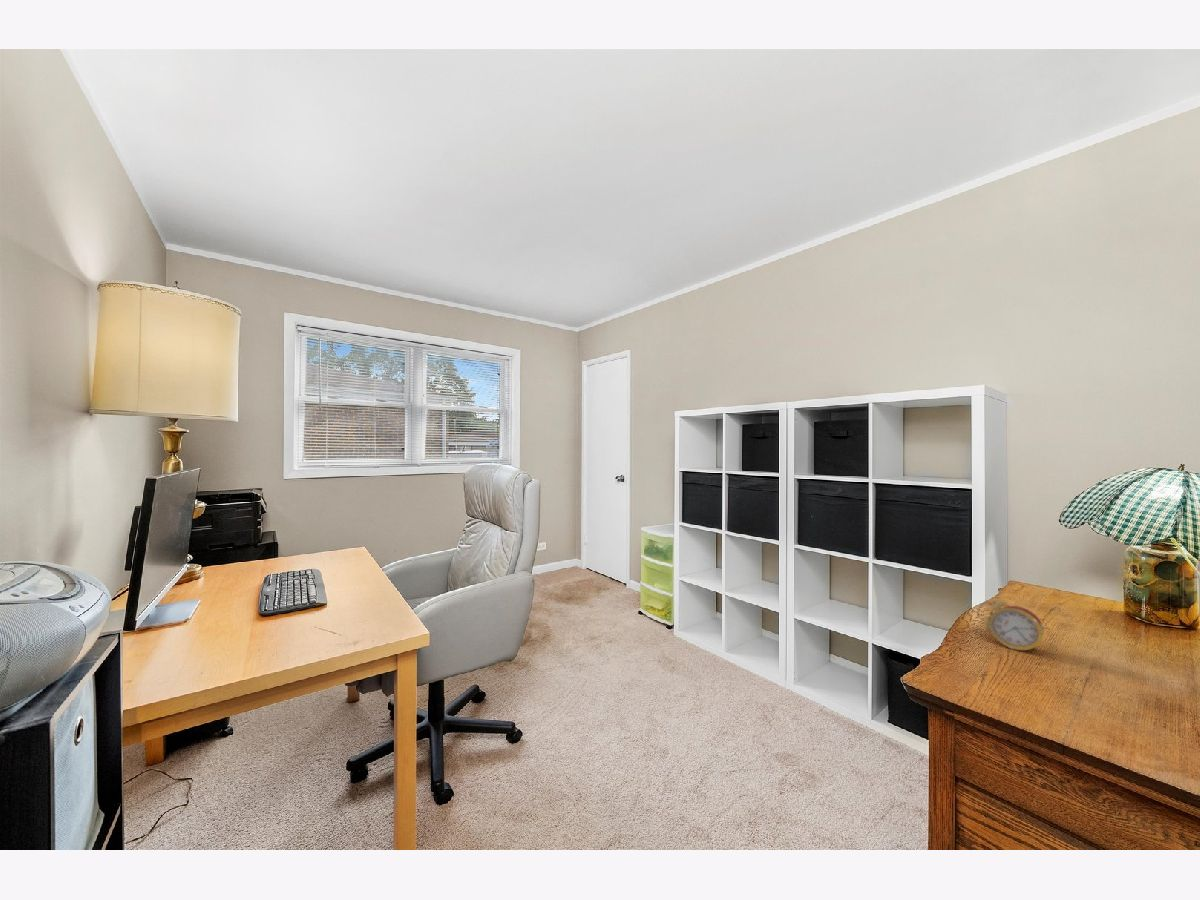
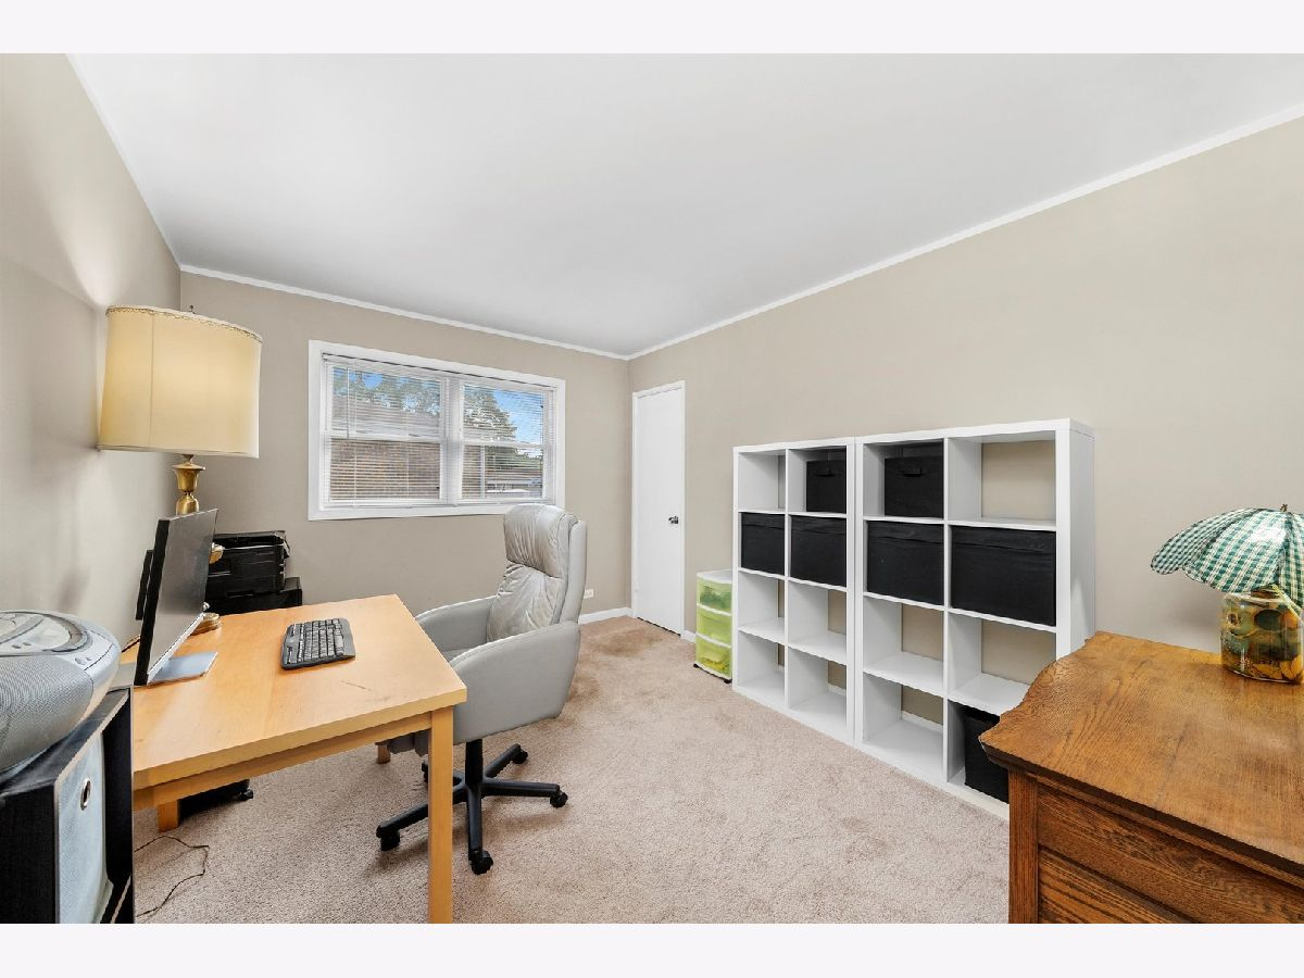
- alarm clock (1012, 624)
